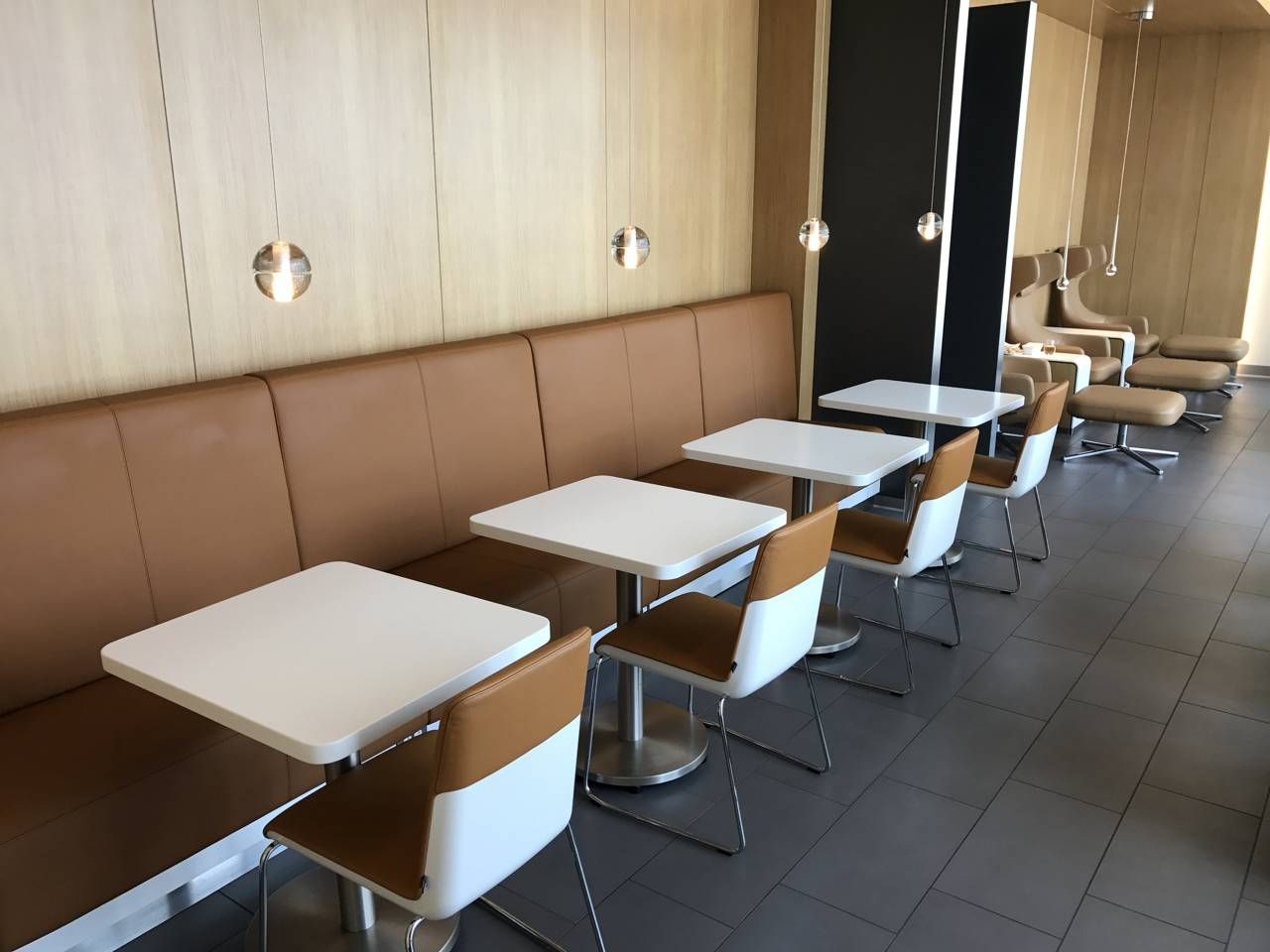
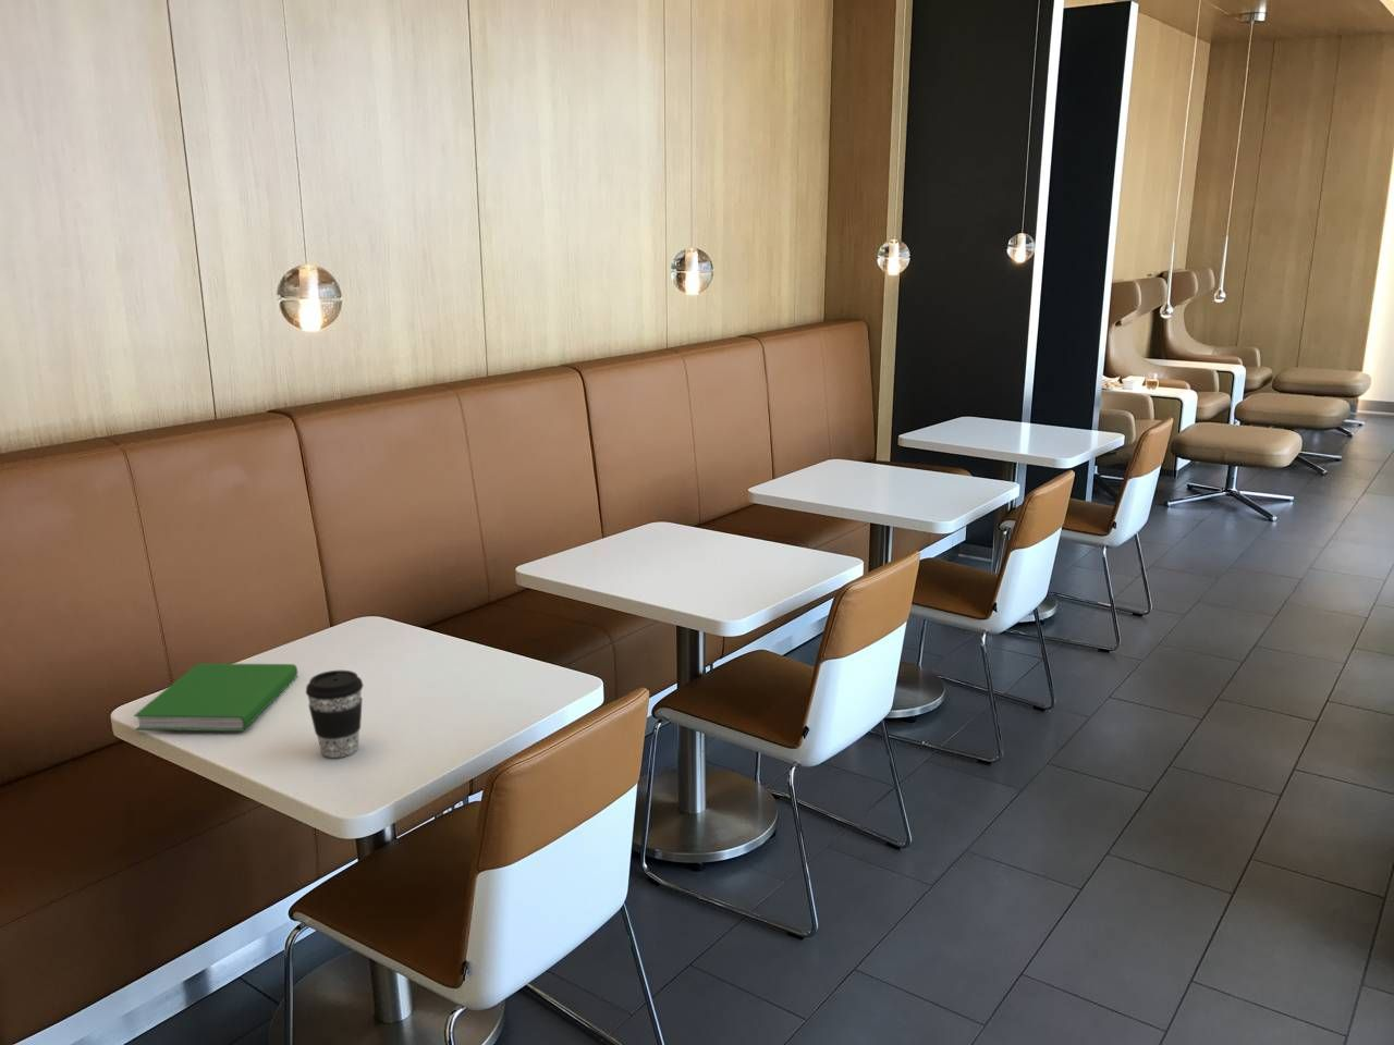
+ coffee cup (337, 715)
+ hardcover book (220, 695)
